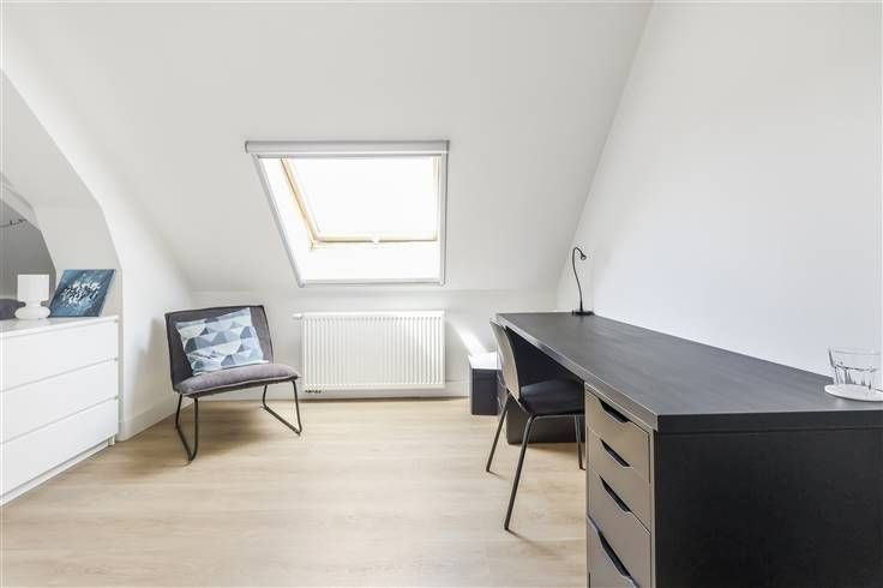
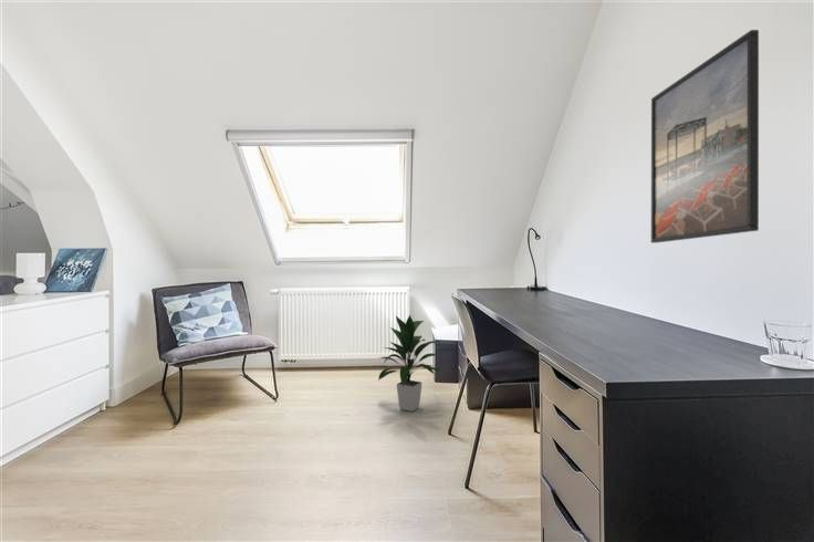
+ indoor plant (407, 359)
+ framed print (696, 153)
